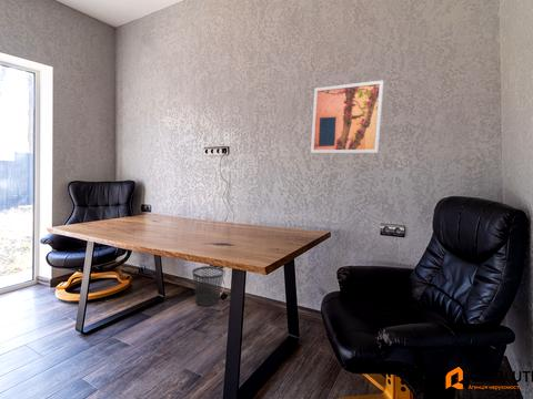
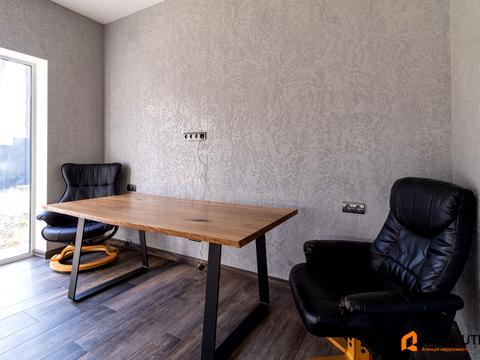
- wall art (344, 119)
- wastebasket (207, 286)
